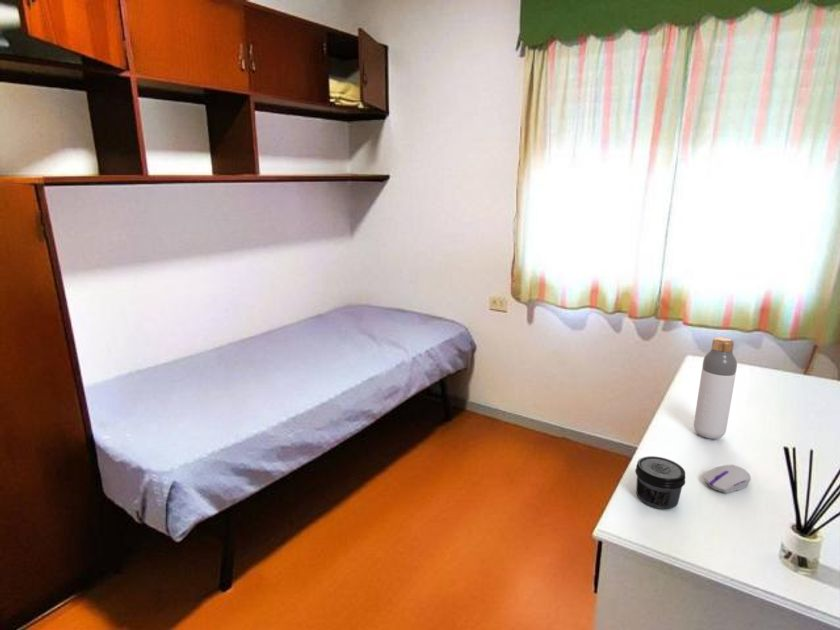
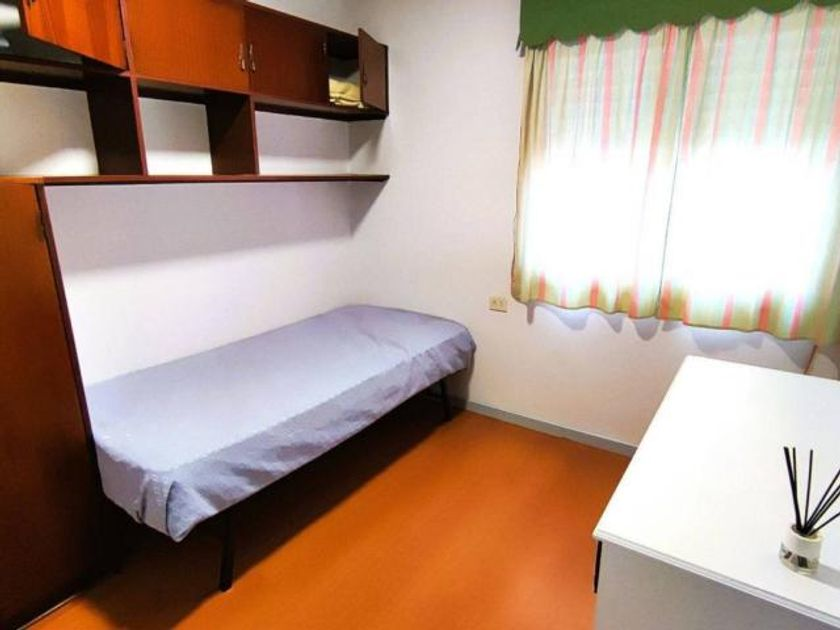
- computer mouse (729, 476)
- bottle (715, 388)
- jar (658, 482)
